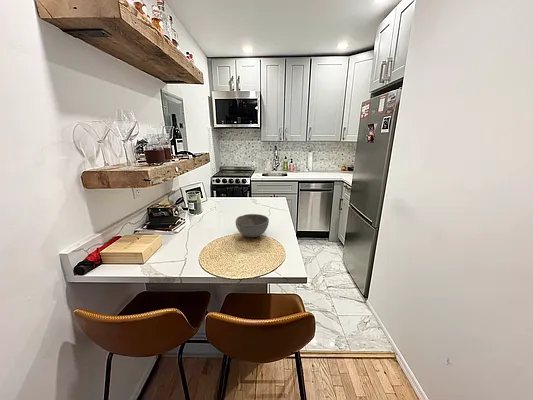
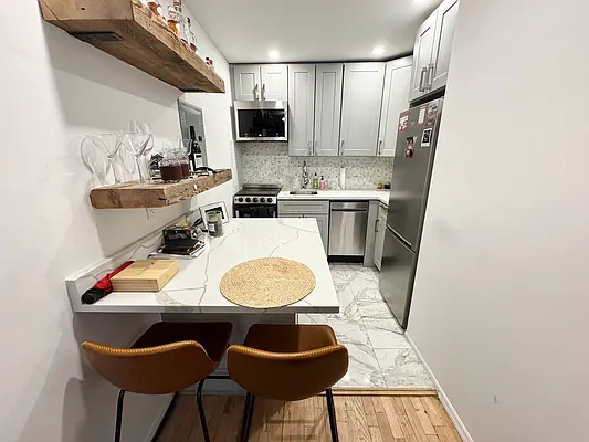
- bowl (252, 227)
